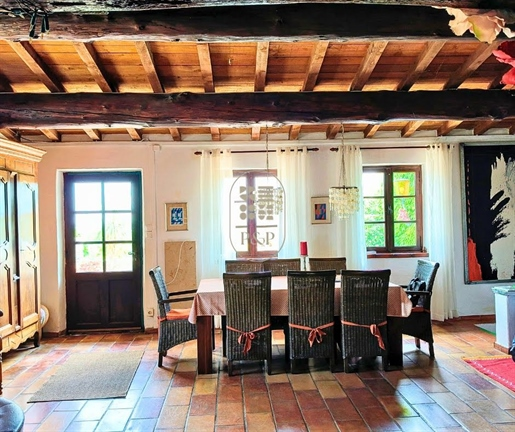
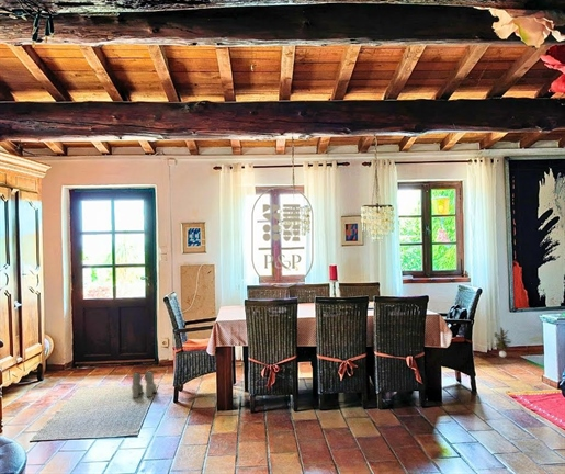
+ potted plant (502, 342)
+ boots (146, 382)
